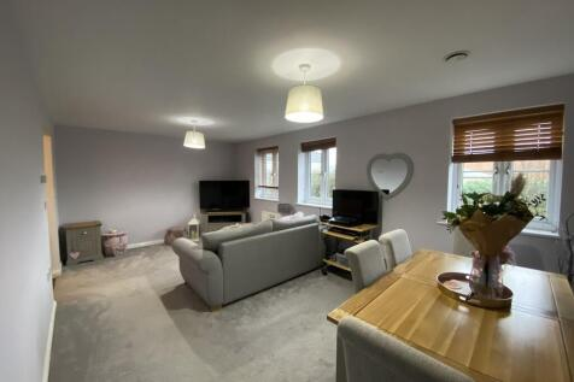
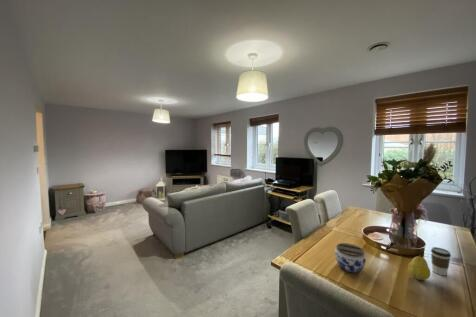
+ fruit (420, 267)
+ jar (349, 257)
+ coffee cup (440, 261)
